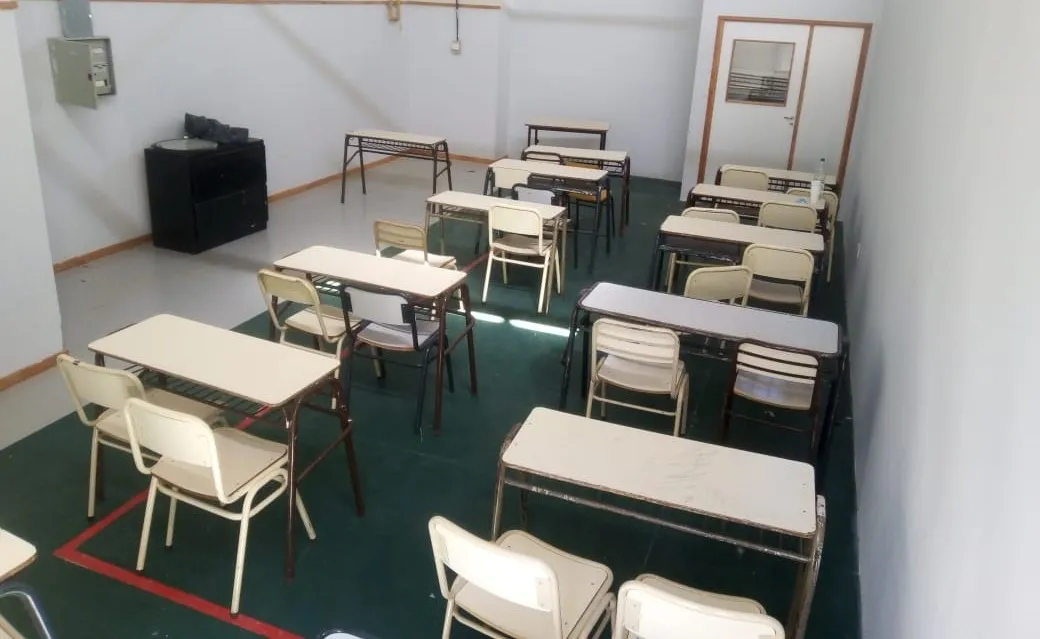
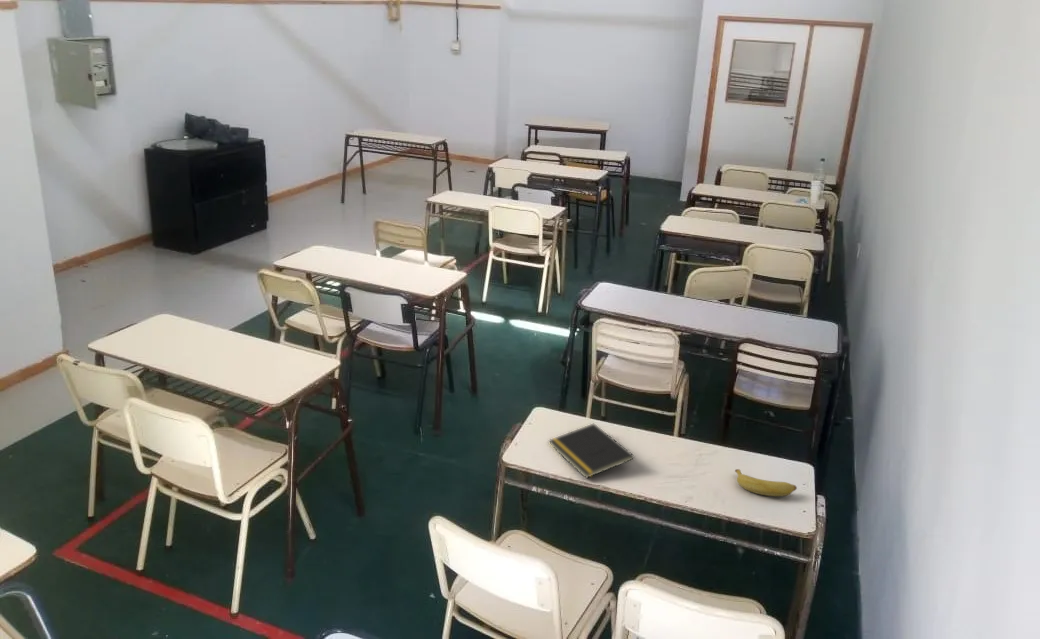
+ banana (765, 482)
+ notepad (590, 449)
